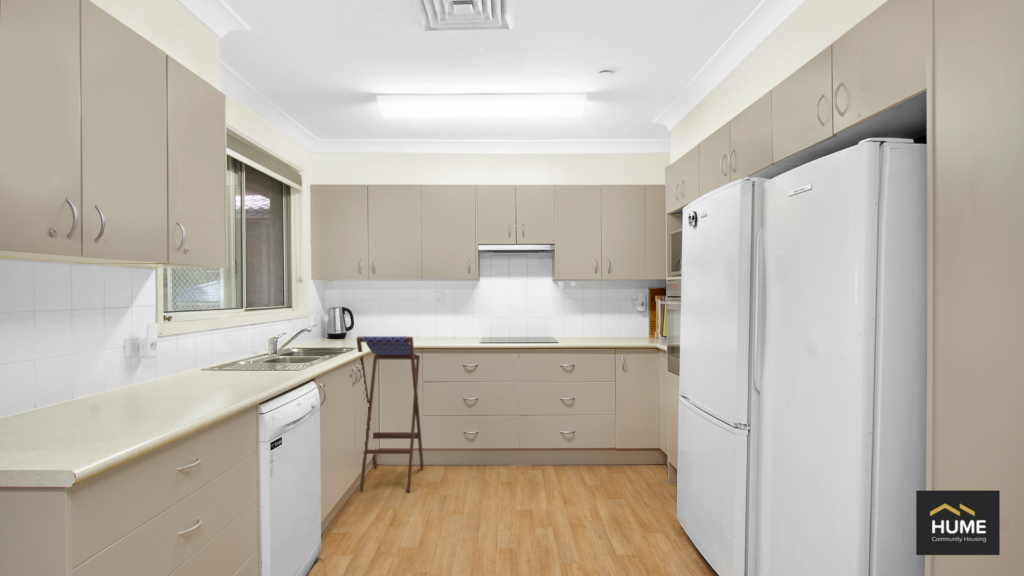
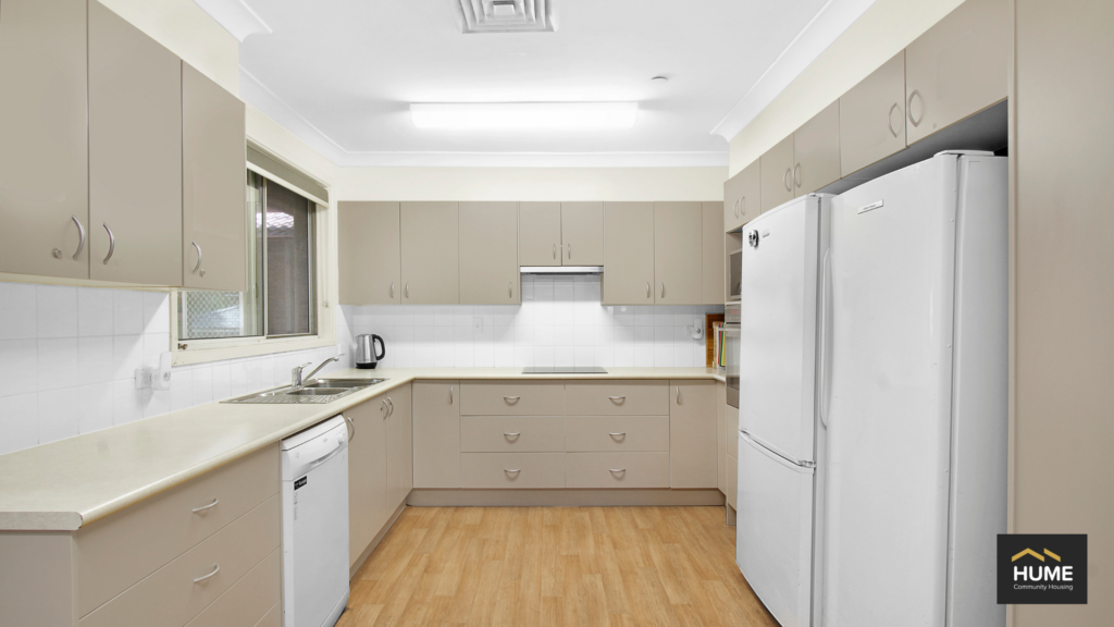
- stool (372, 401)
